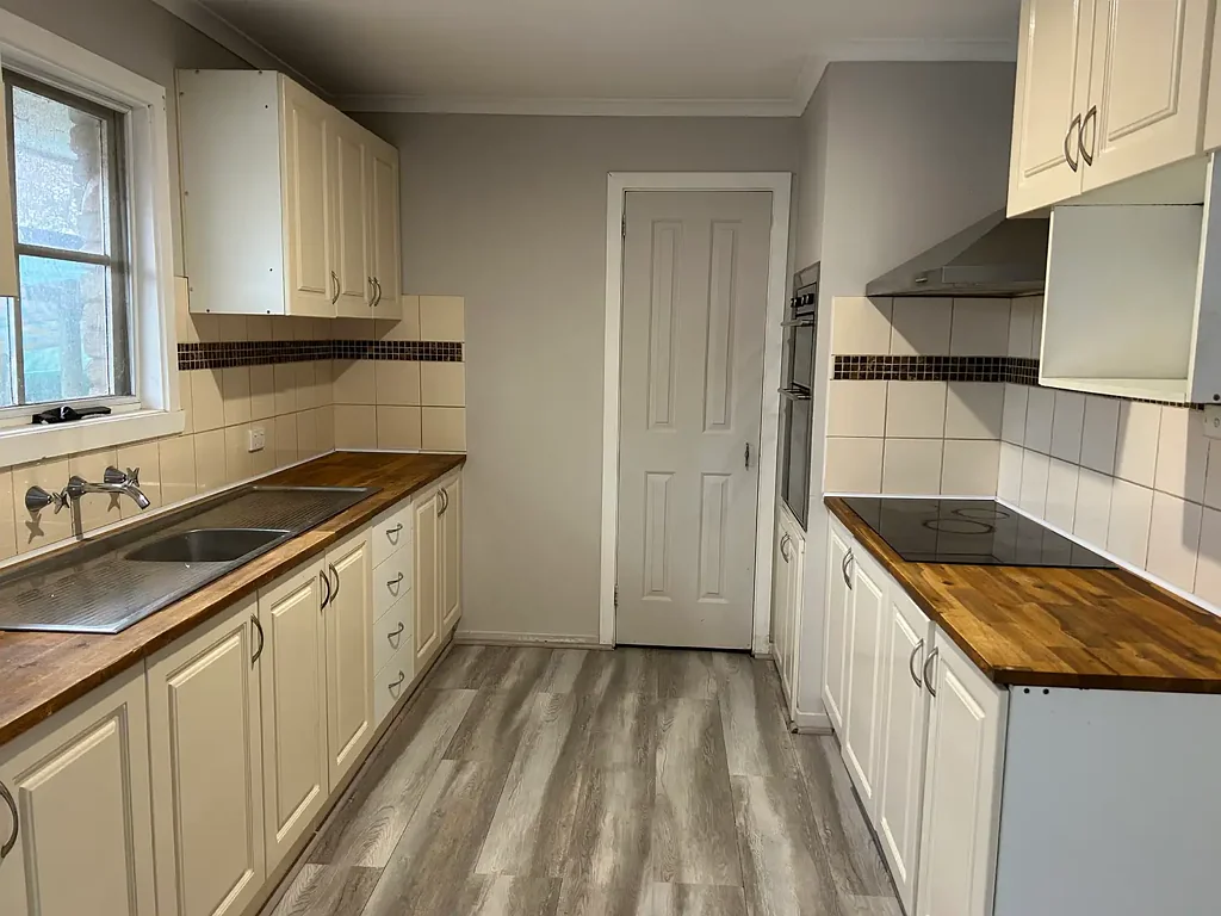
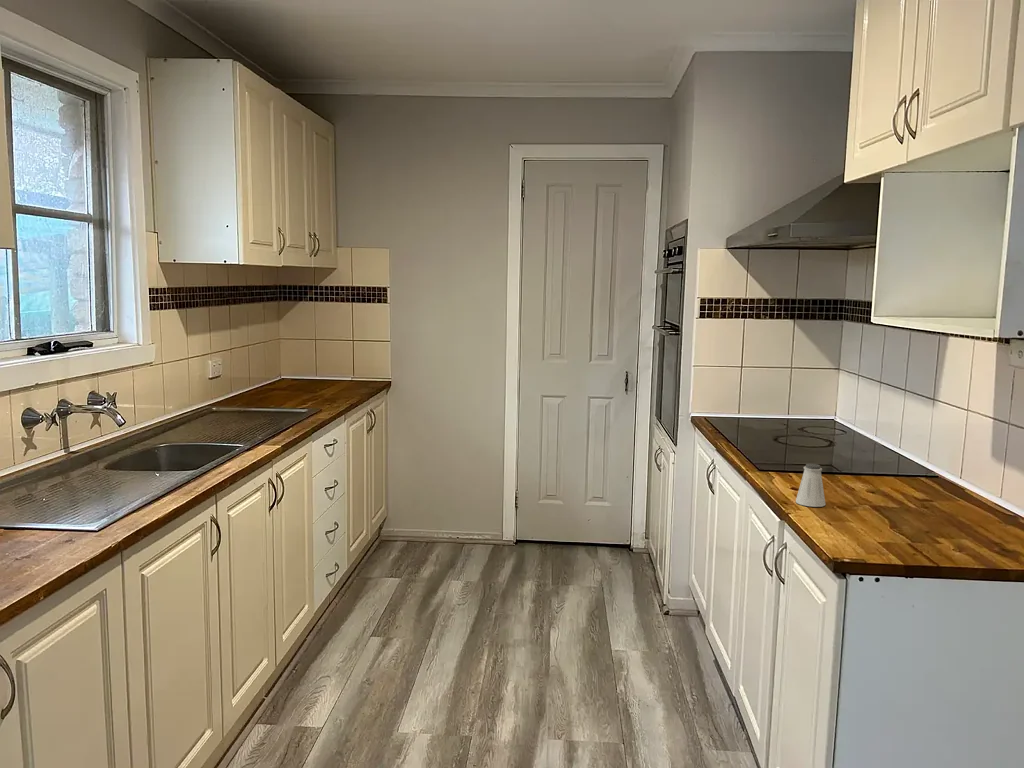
+ saltshaker (811, 484)
